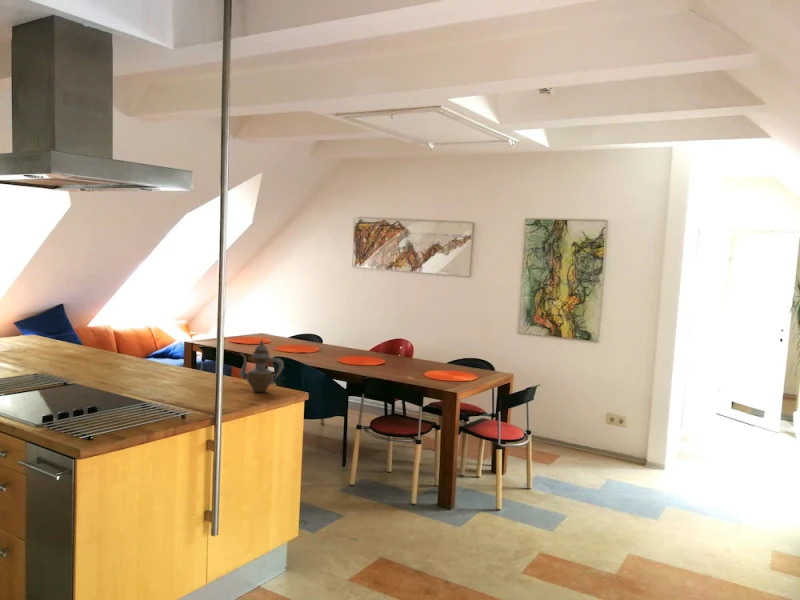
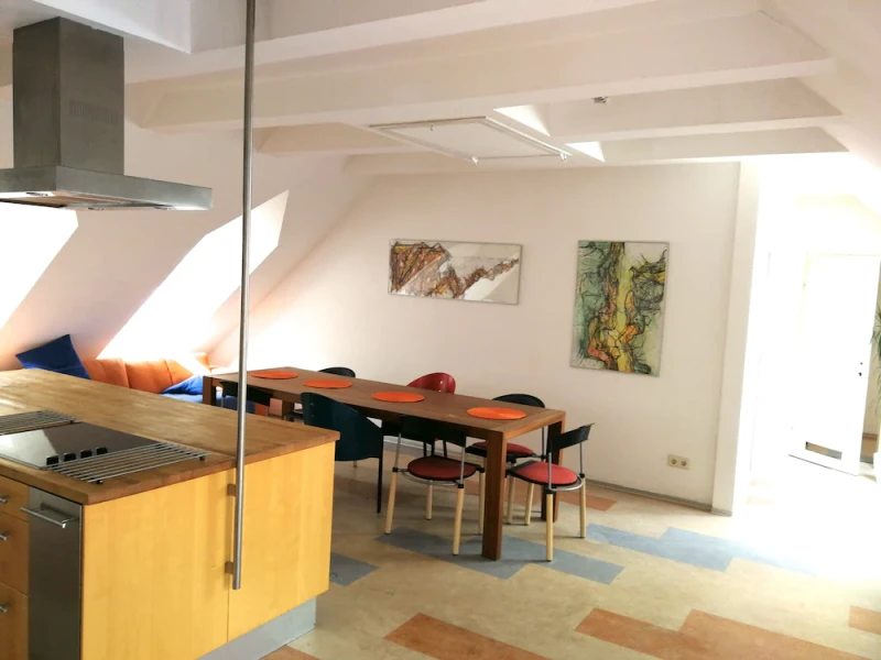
- teapot (261, 365)
